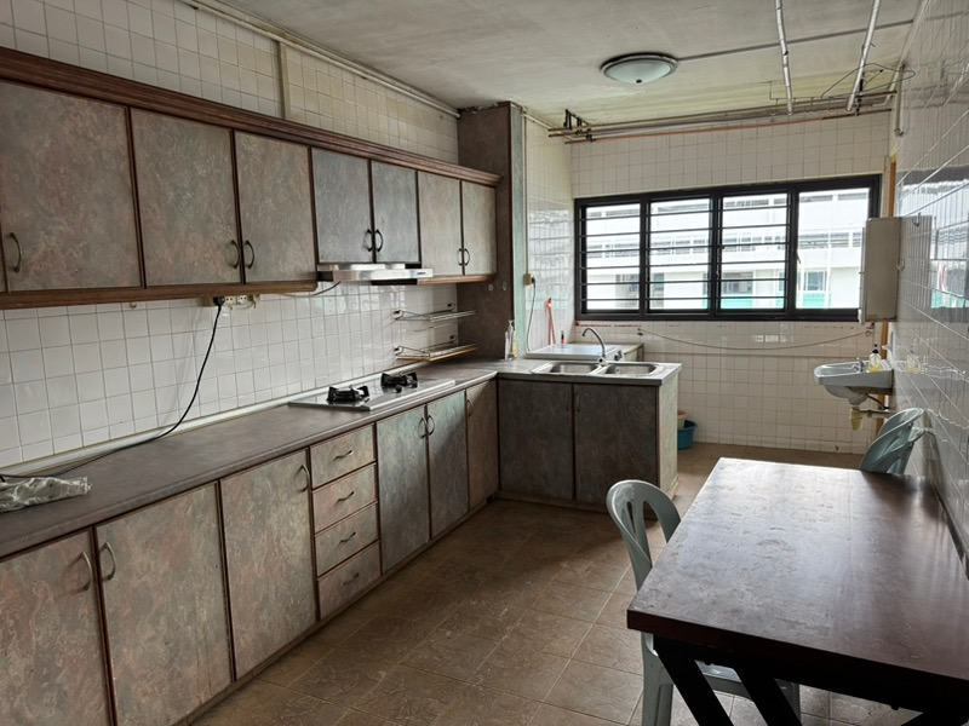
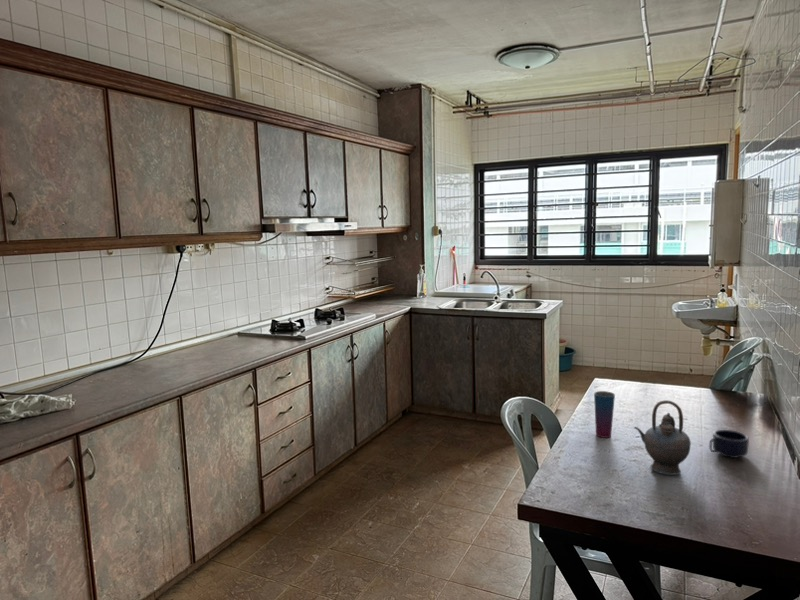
+ teapot (661, 434)
+ cup (603, 414)
+ mug (727, 445)
